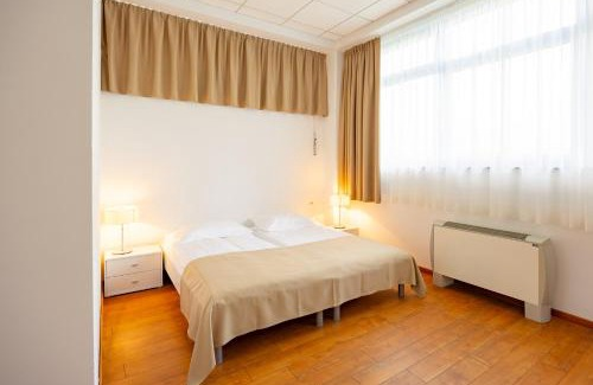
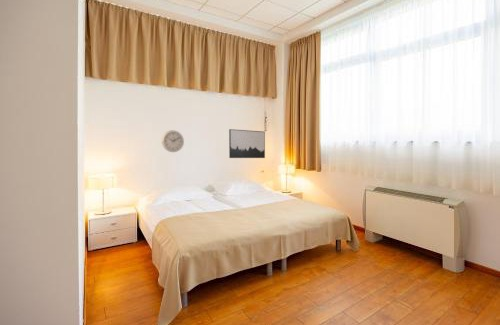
+ wall art (247, 144)
+ wall clock (173, 141)
